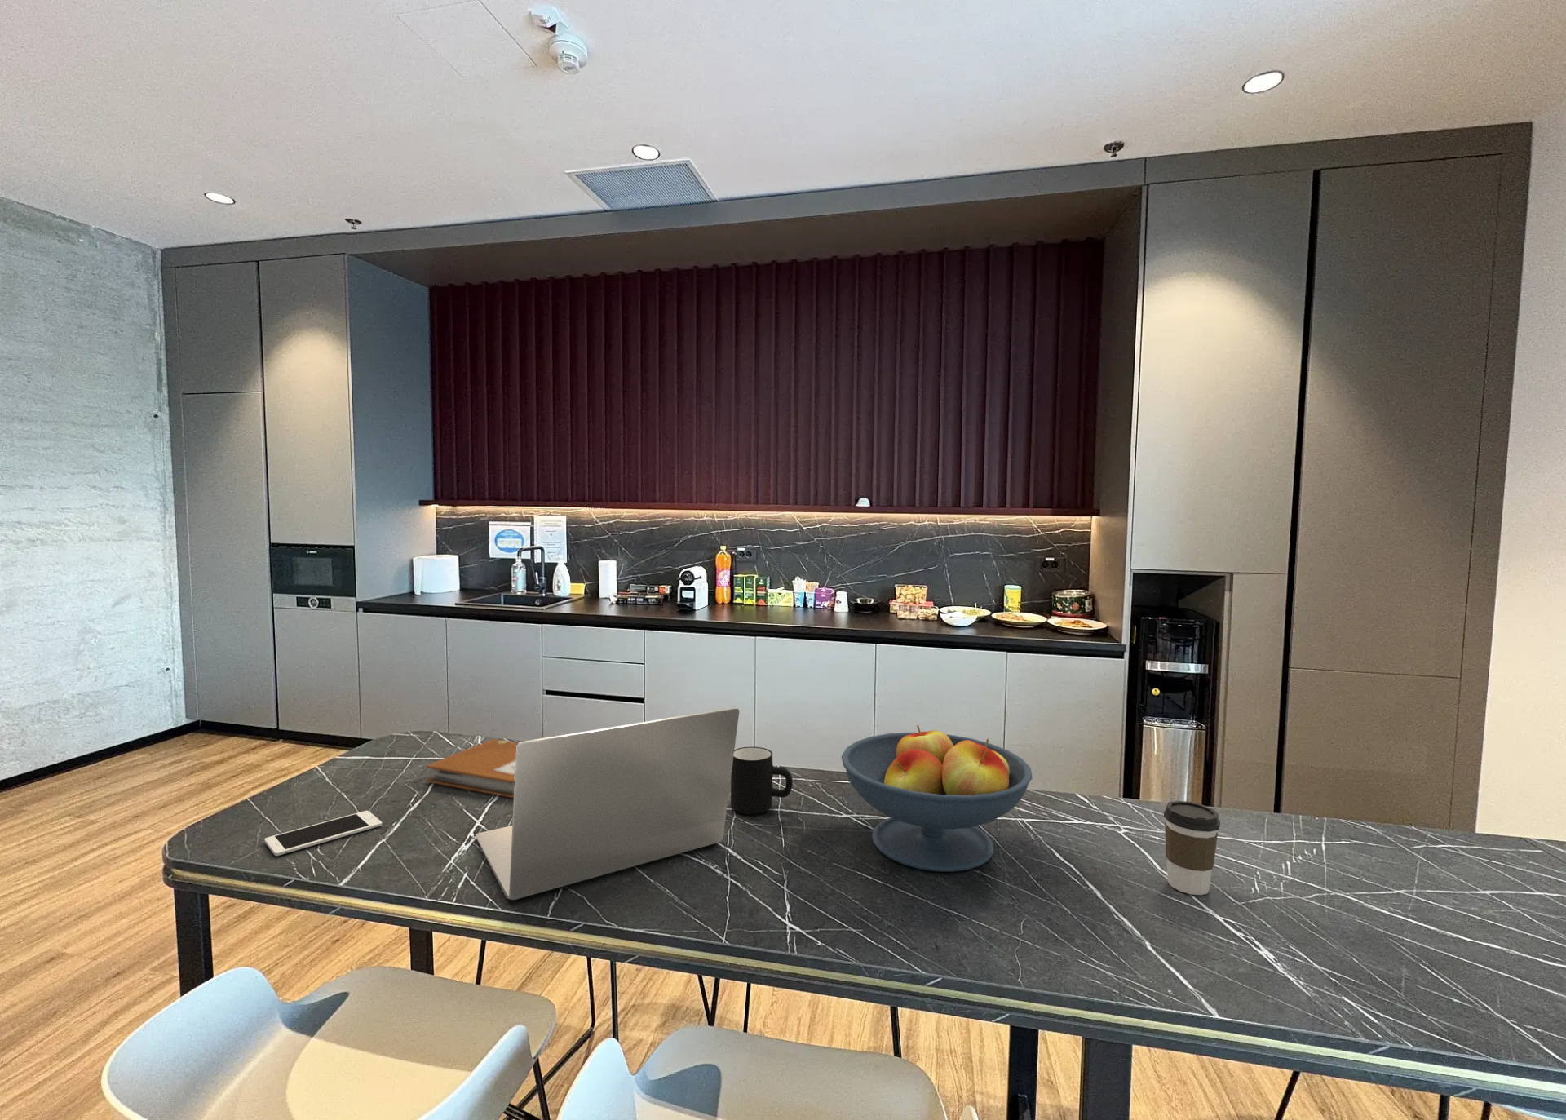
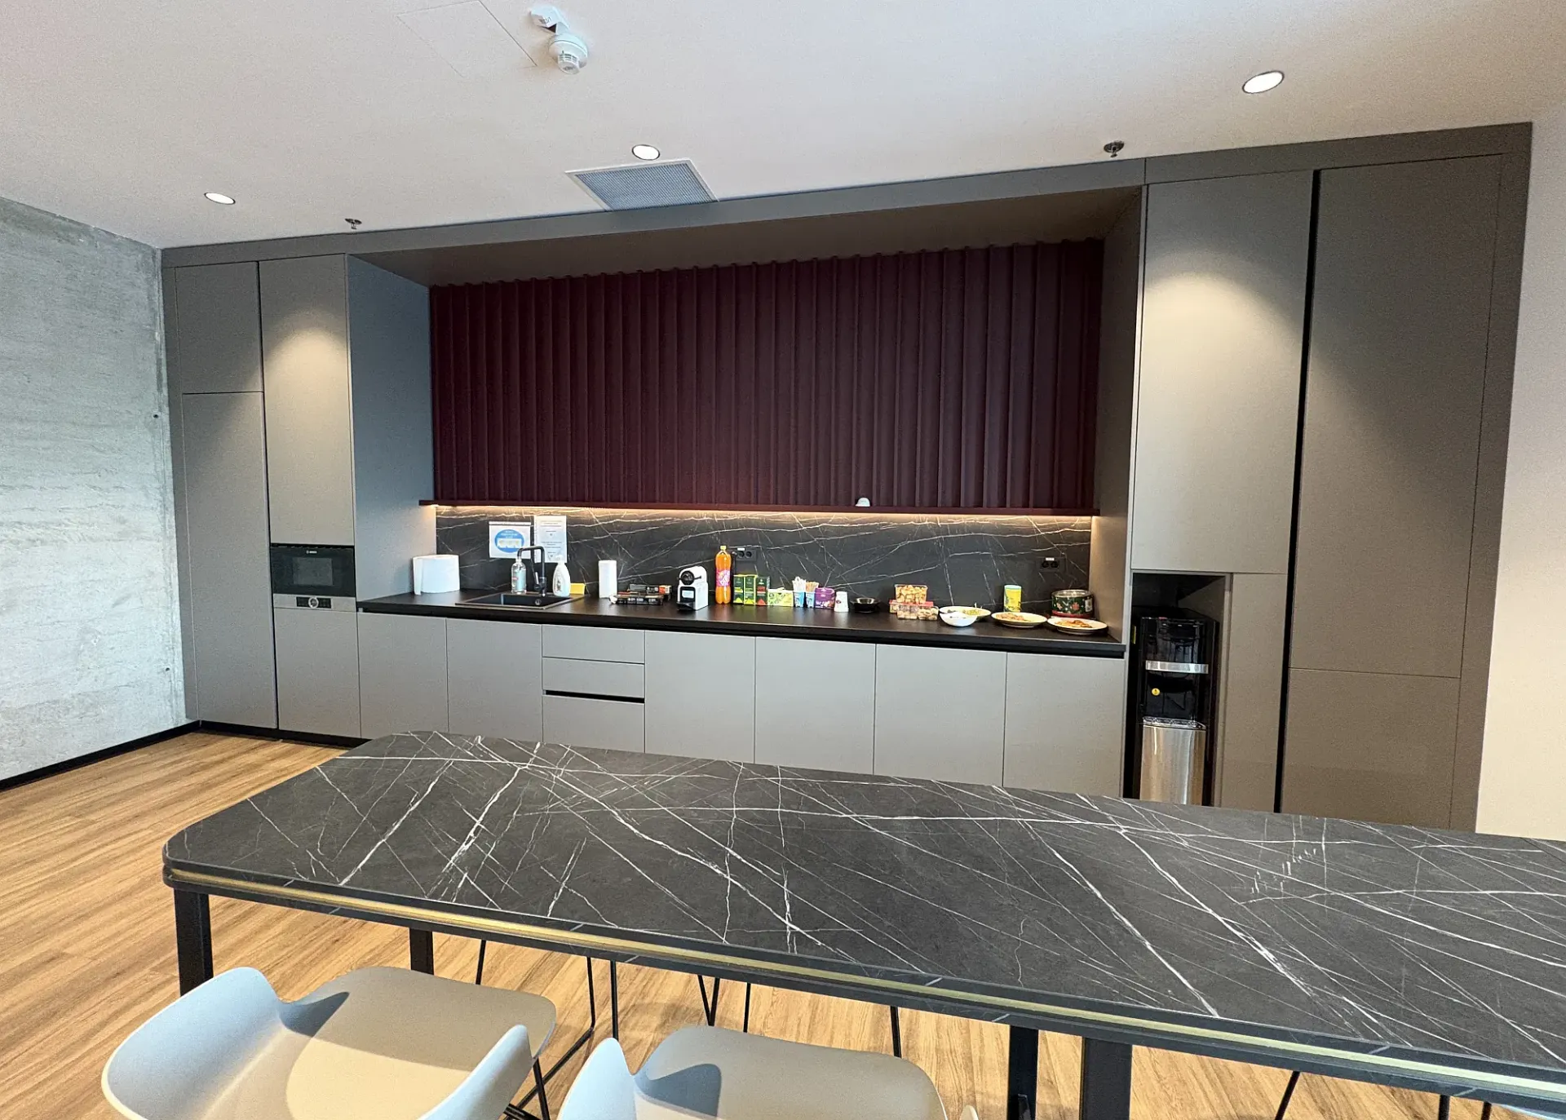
- laptop (602, 775)
- cell phone (325, 832)
- mug (761, 781)
- fruit bowl (933, 787)
- notebook (508, 765)
- coffee cup (1190, 847)
